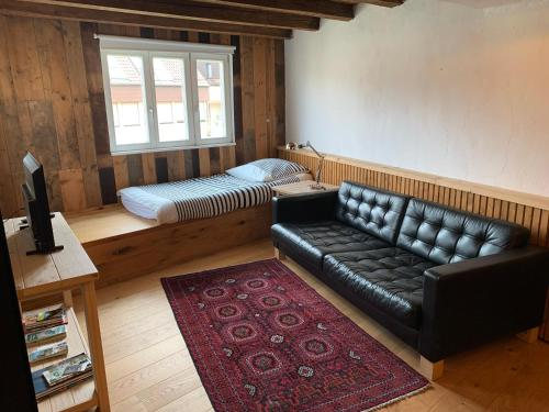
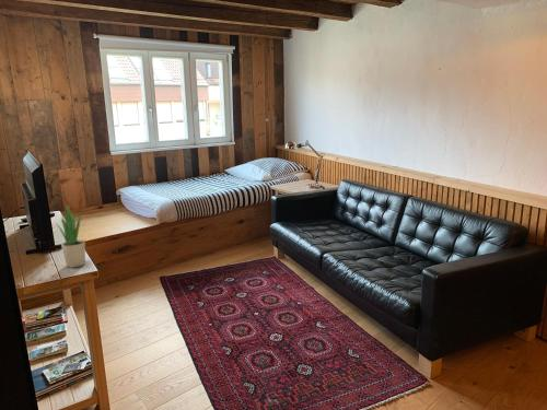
+ potted plant (70, 234)
